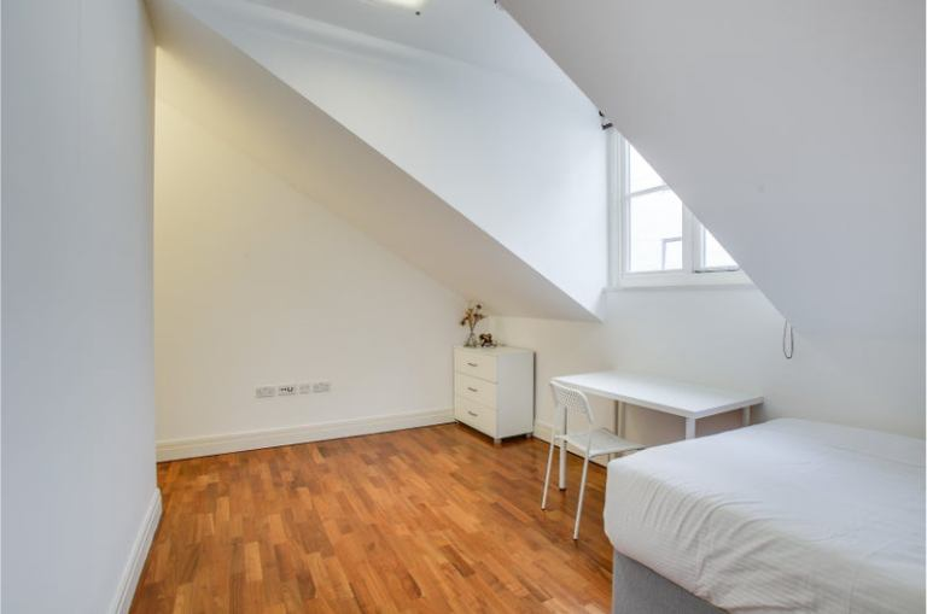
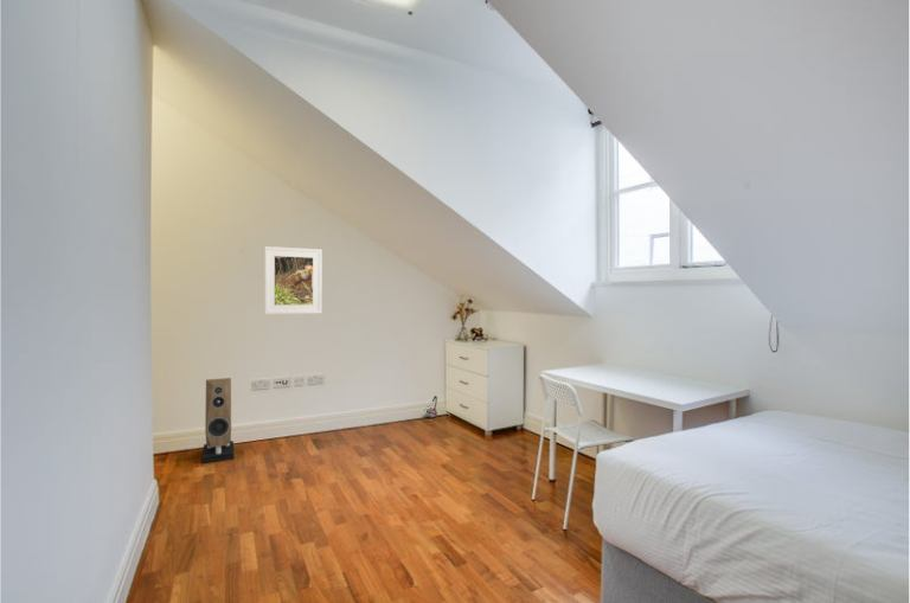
+ speaker (218, 416)
+ bag (427, 410)
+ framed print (294, 281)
